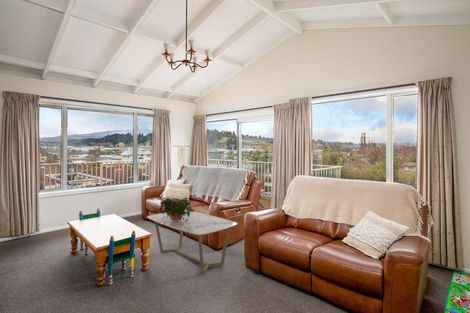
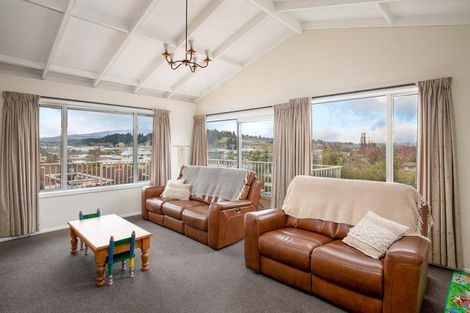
- potted plant (177, 208)
- coffee table (192, 233)
